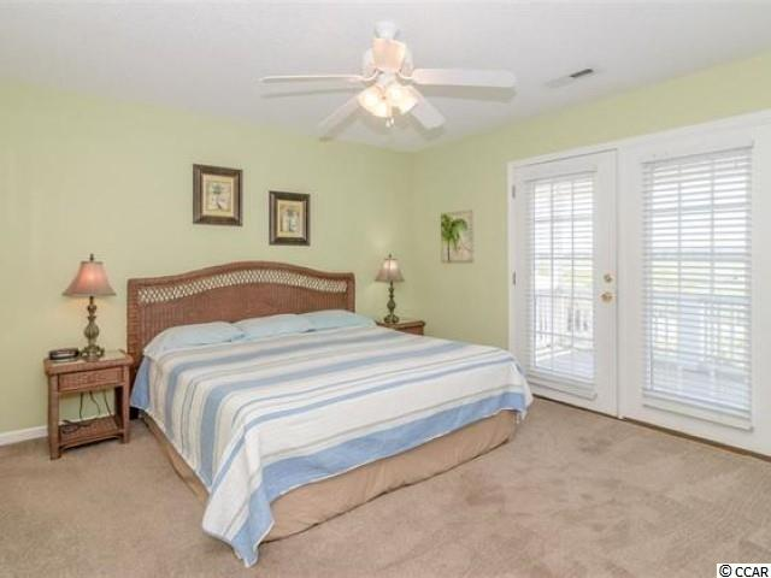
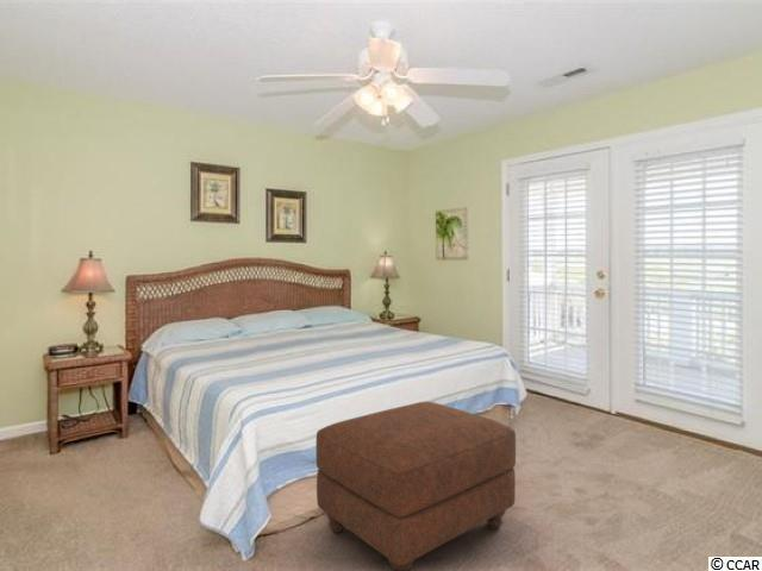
+ ottoman (416, 472)
